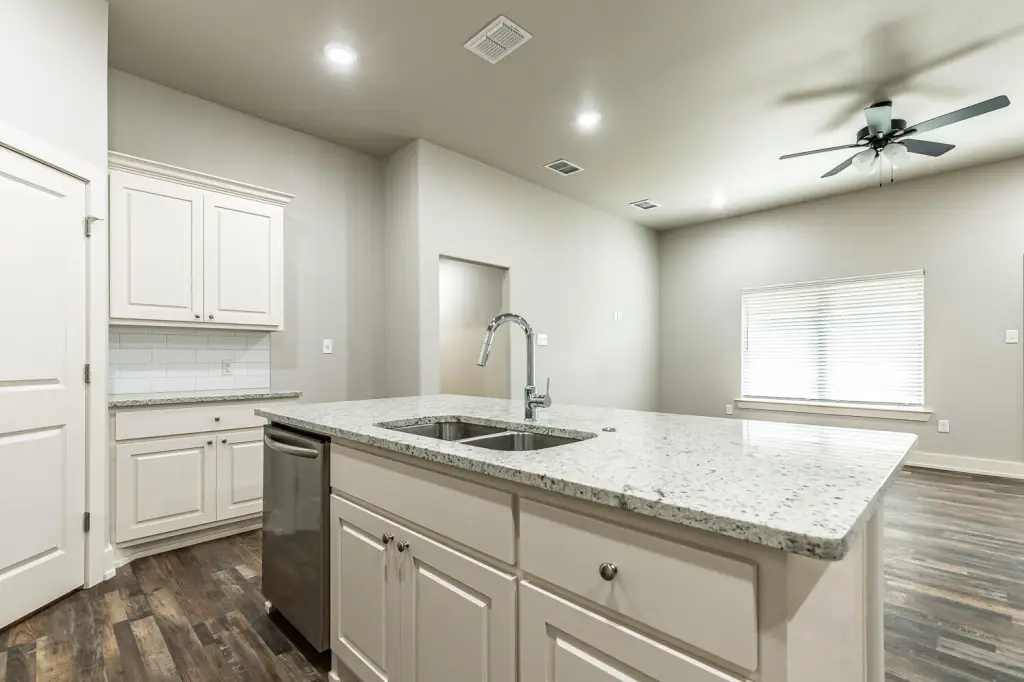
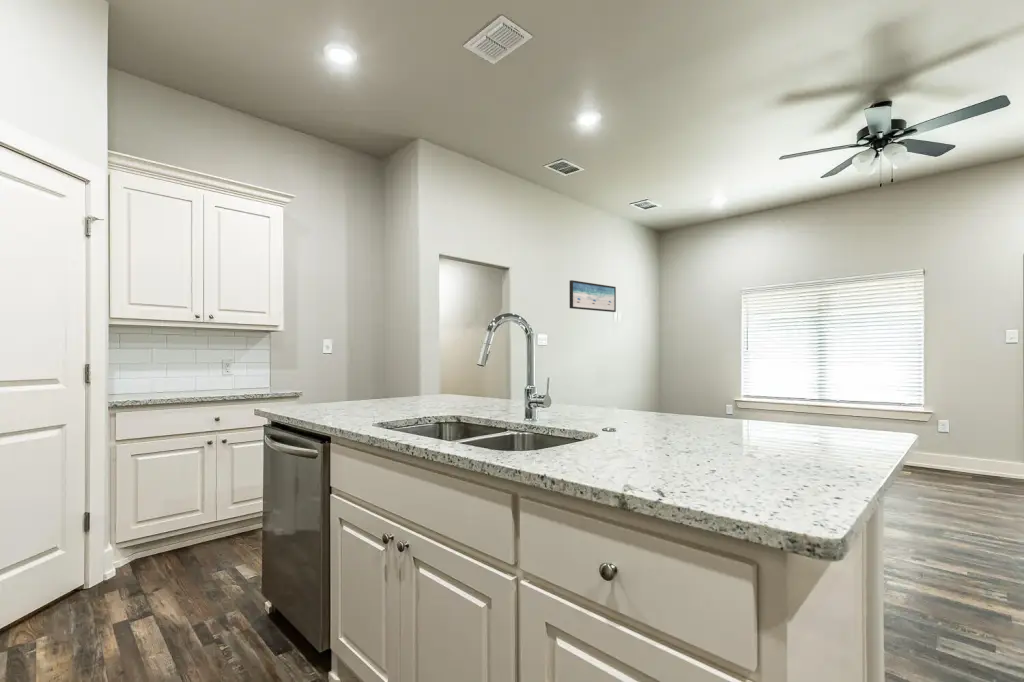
+ wall art (593, 297)
